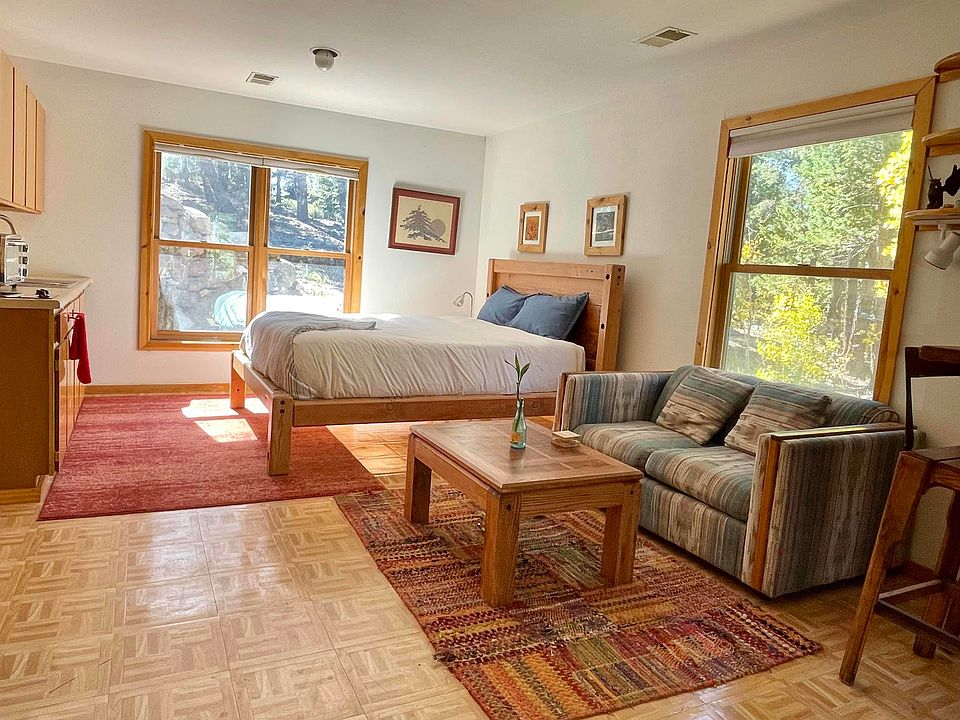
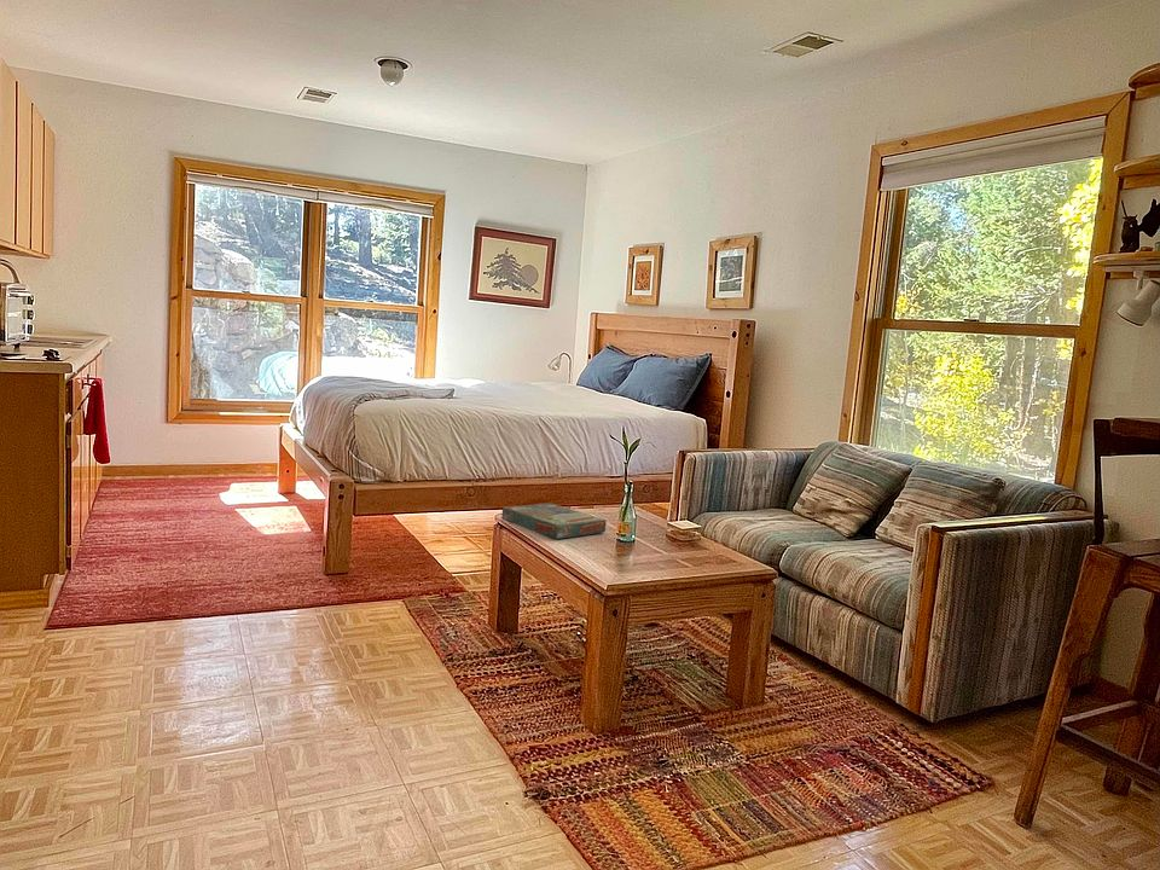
+ board game (552, 520)
